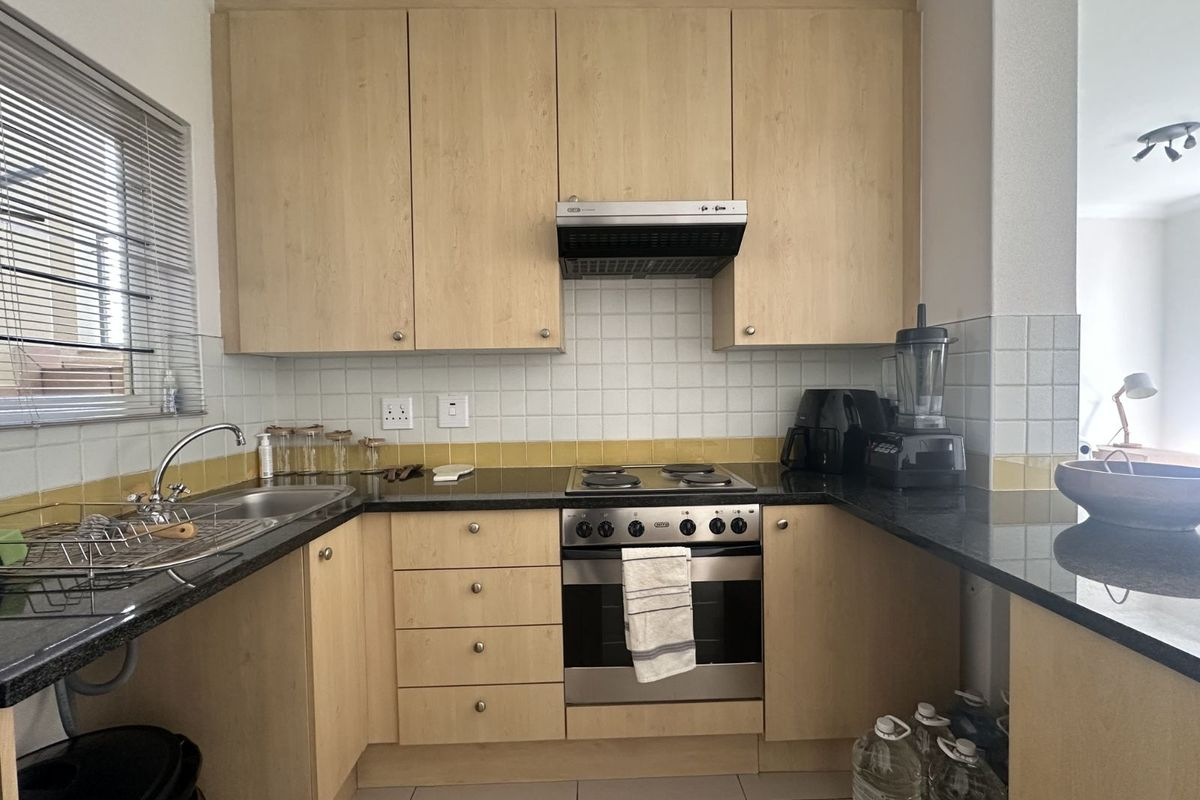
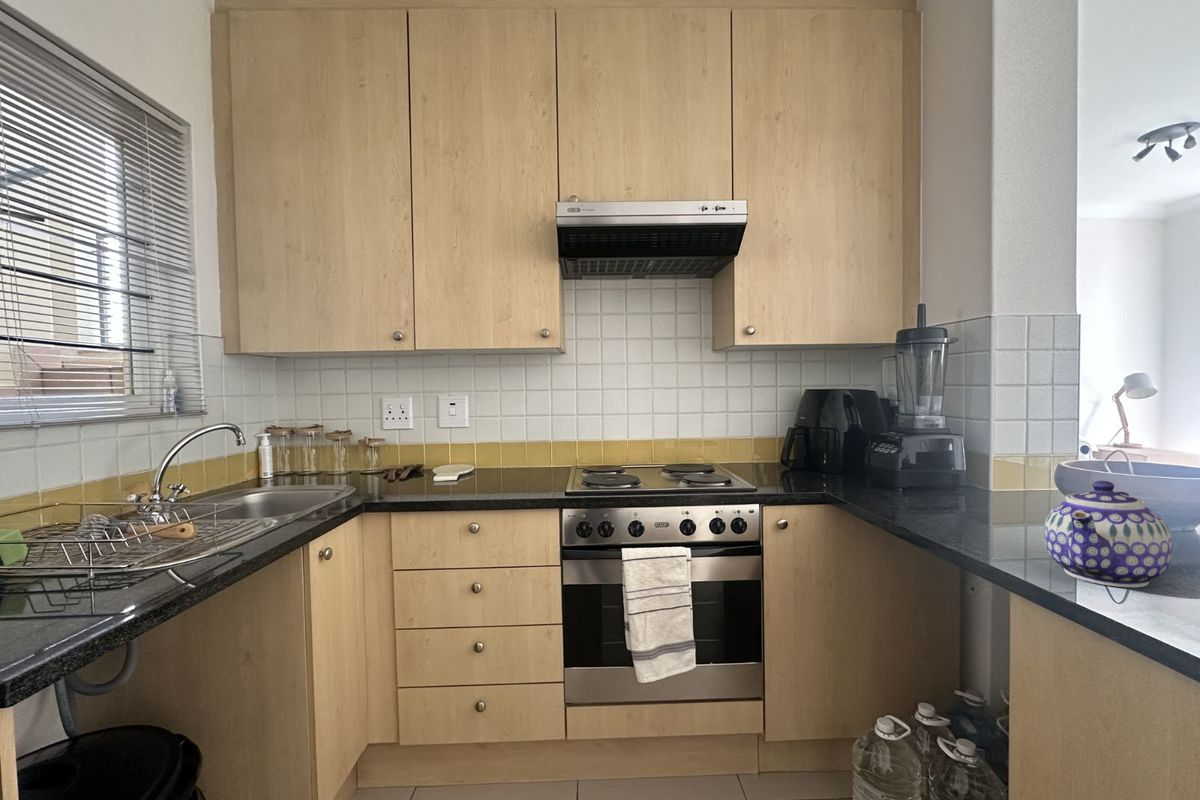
+ teapot (1105, 529)
